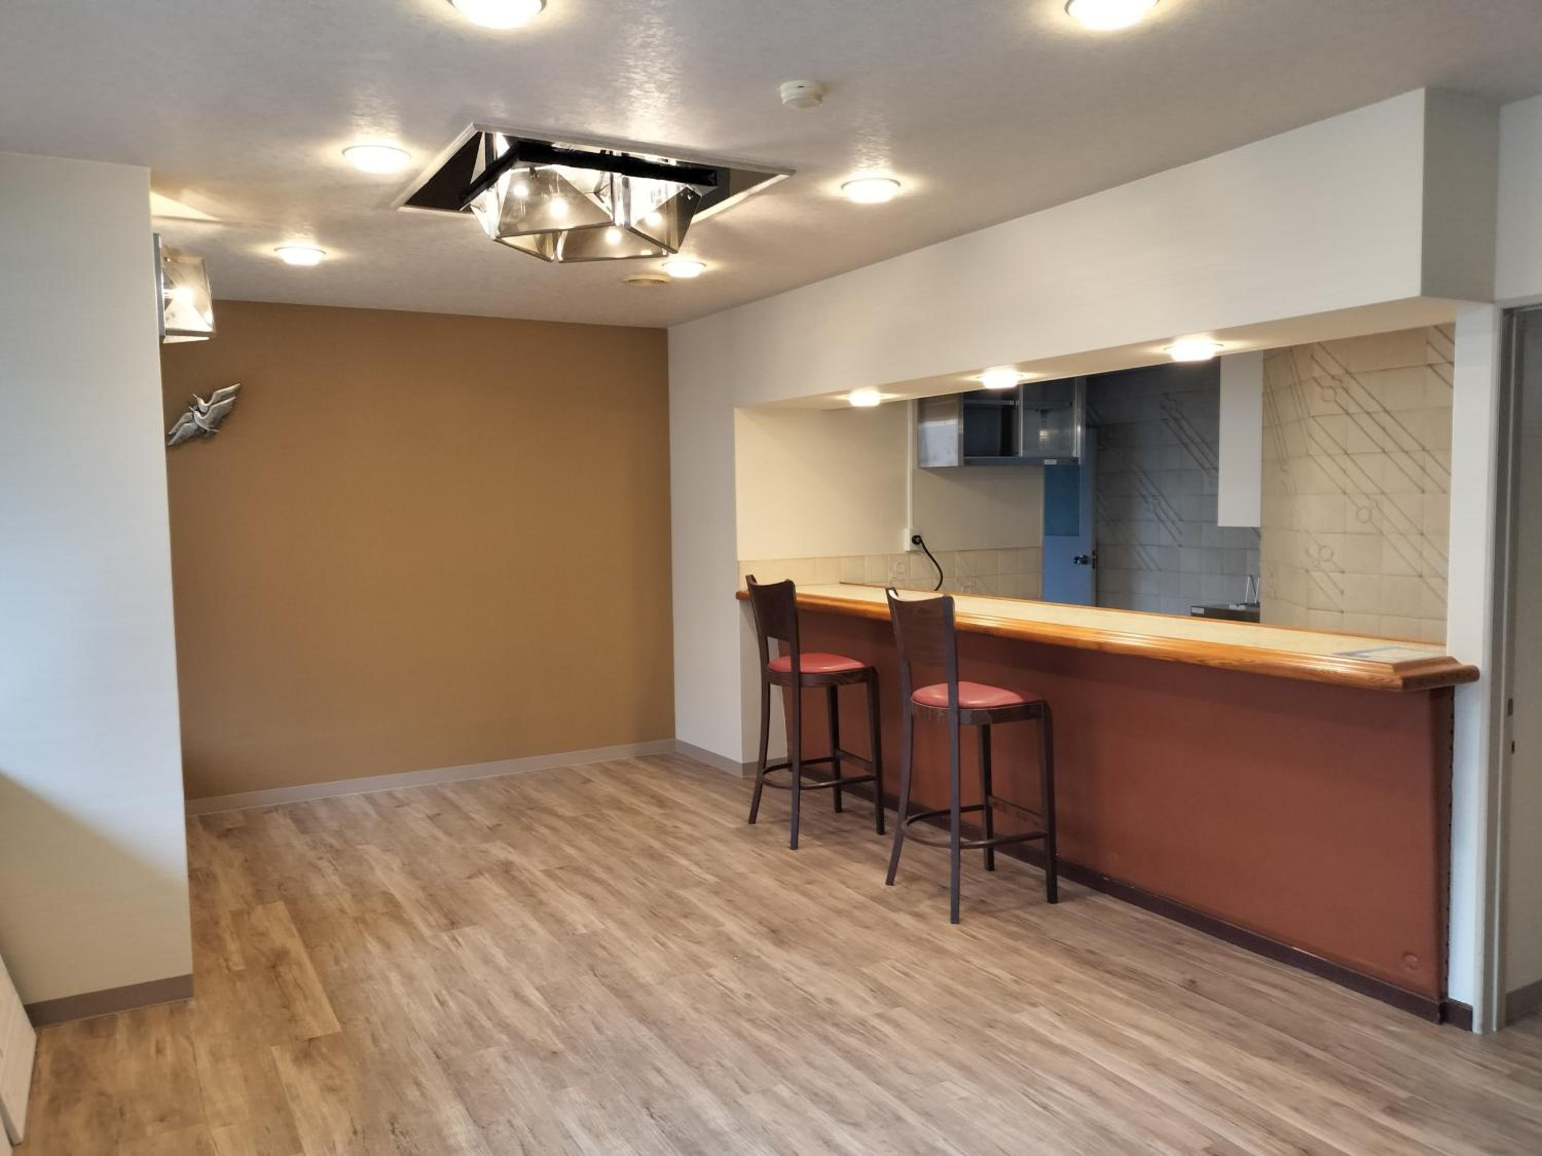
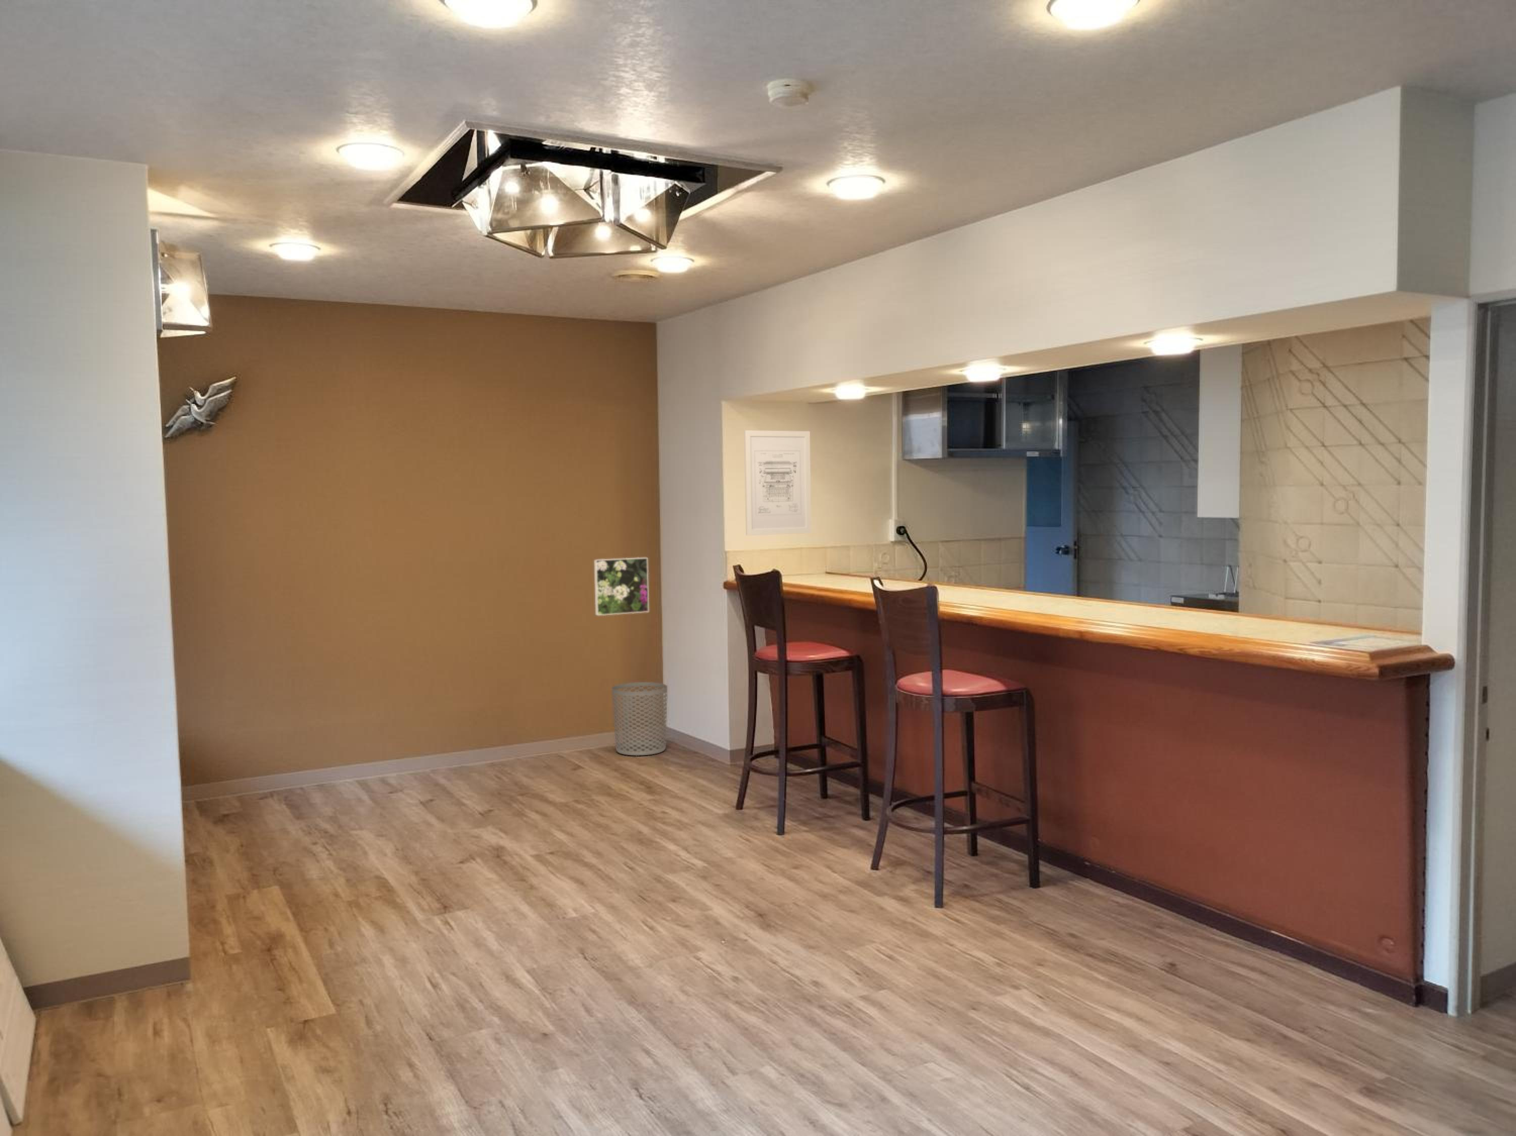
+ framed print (622, 586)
+ waste bin (640, 718)
+ wall art (778, 482)
